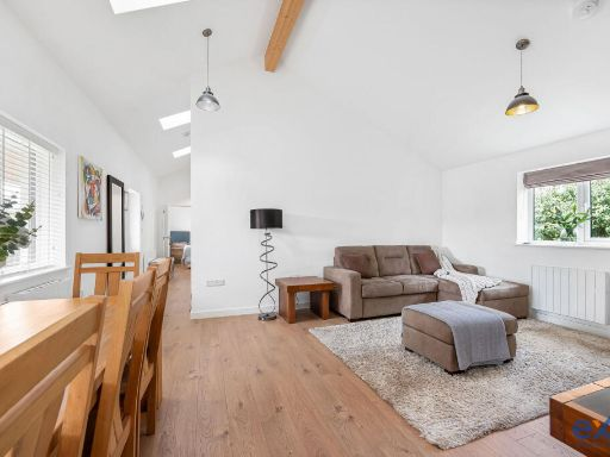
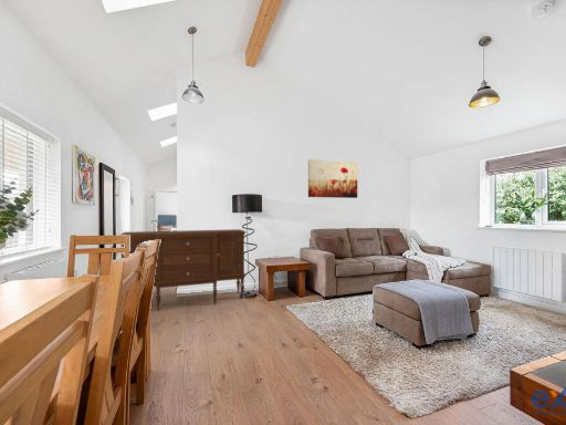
+ wall art (333, 179)
+ sideboard (187, 267)
